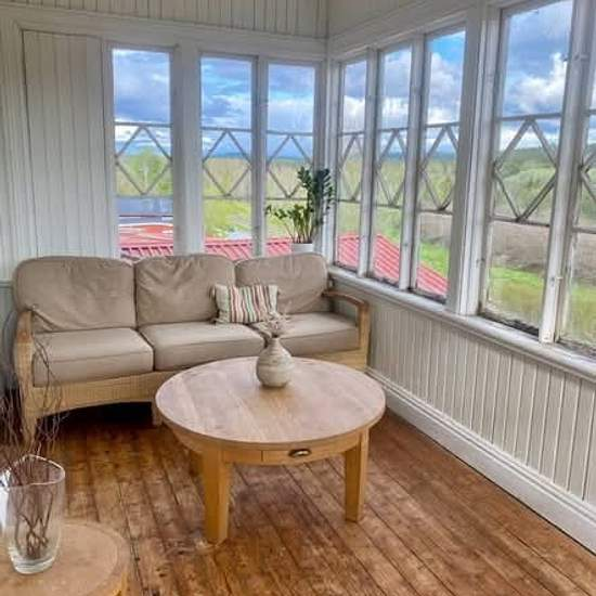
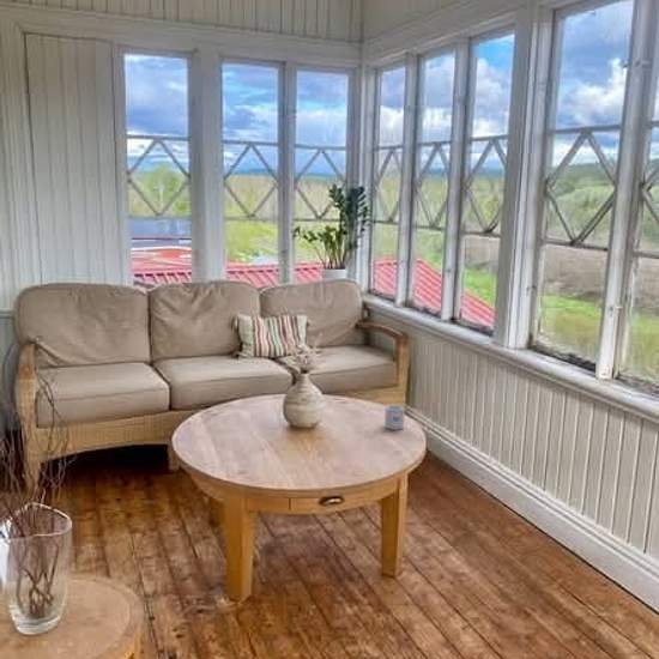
+ cup (393, 416)
